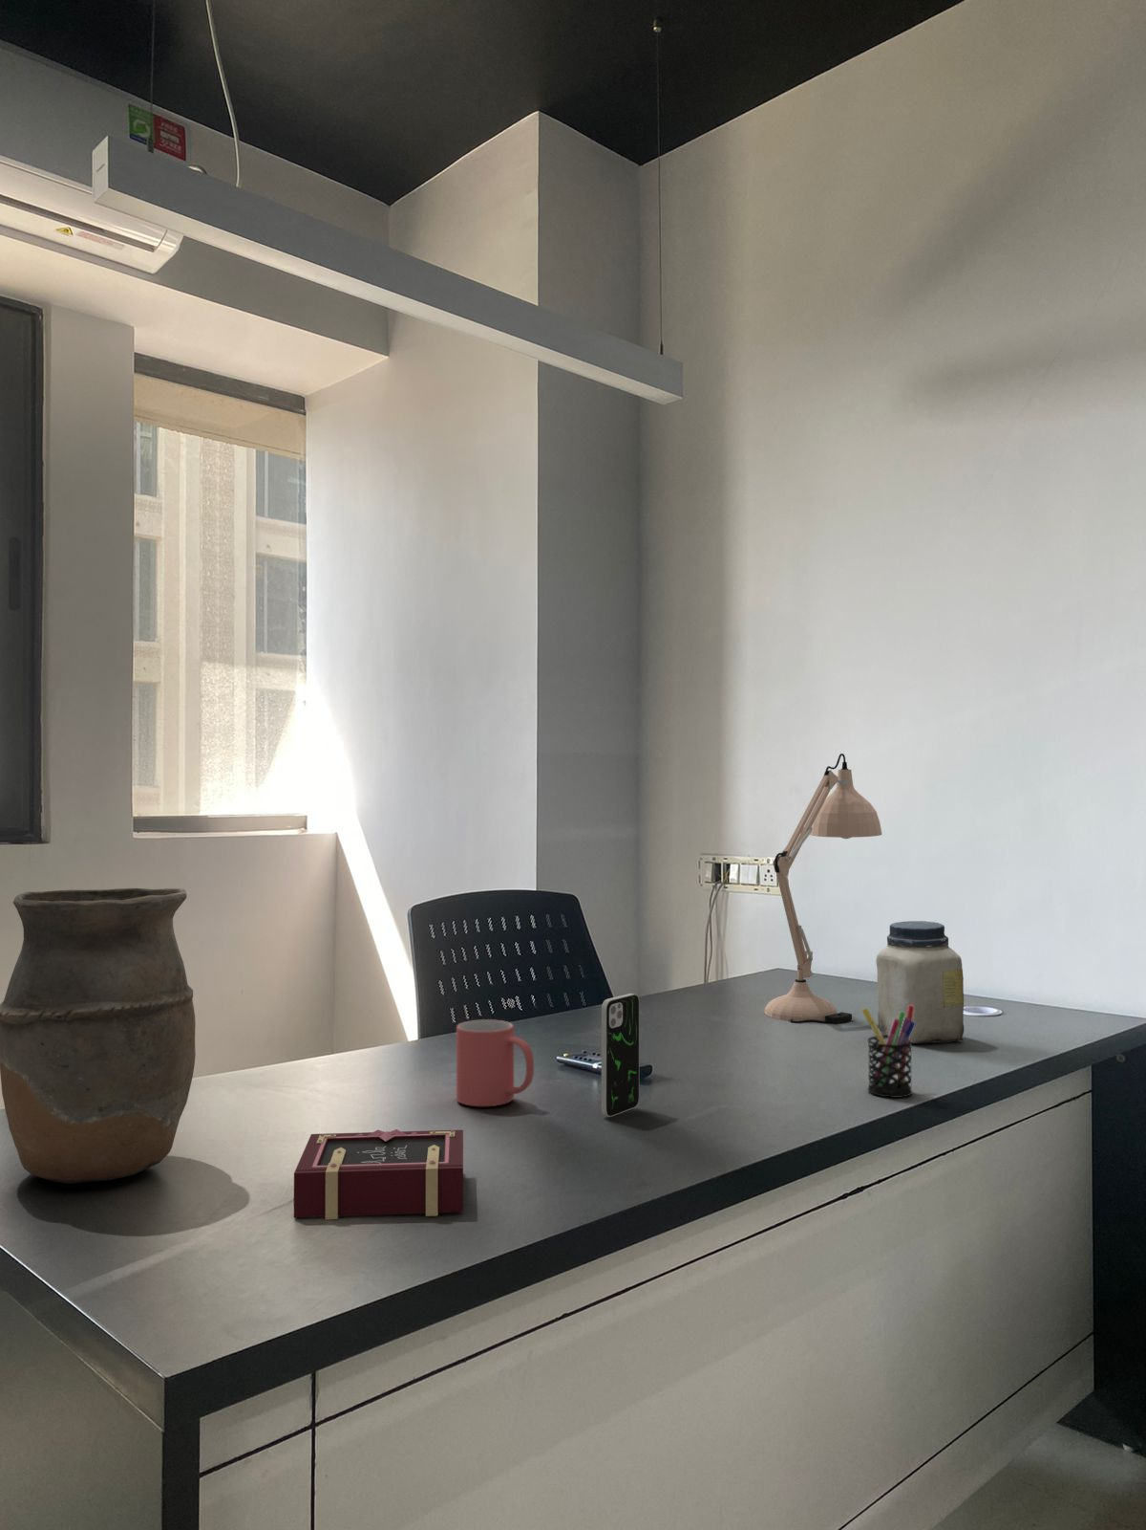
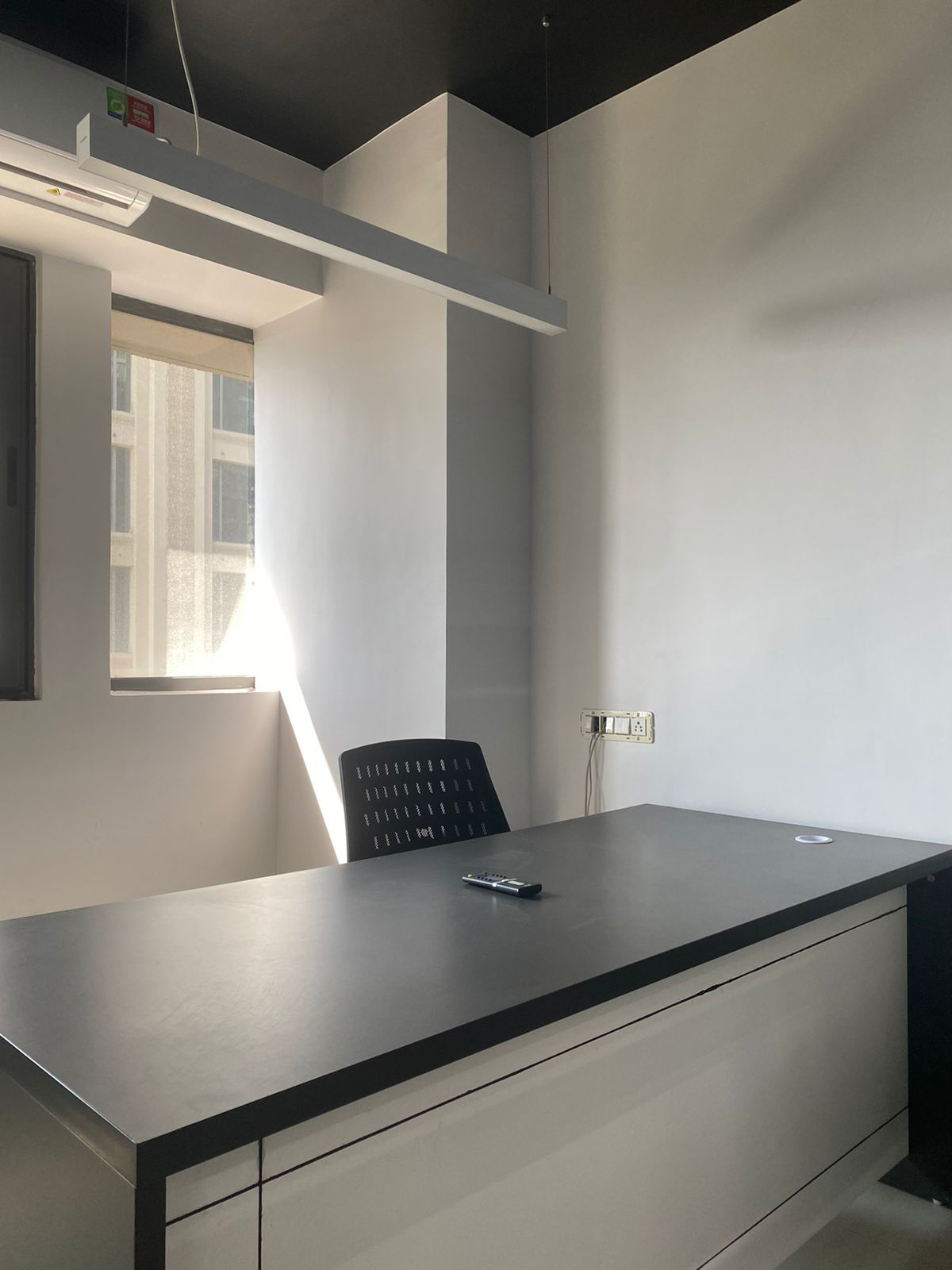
- pen holder (894, 1046)
- desk lamp (790, 891)
- book (383, 1170)
- mug (496, 1064)
- smartphone (621, 1054)
- vase (100, 1030)
- jar (918, 979)
